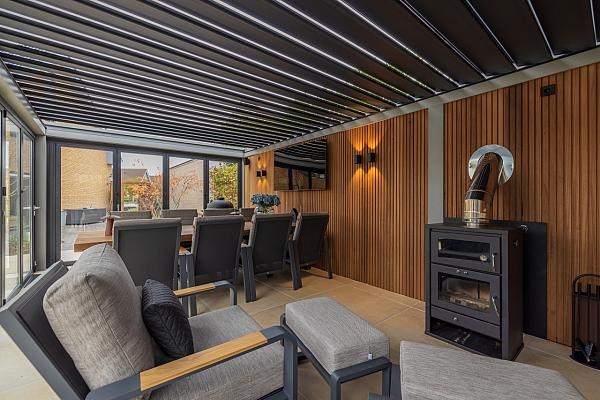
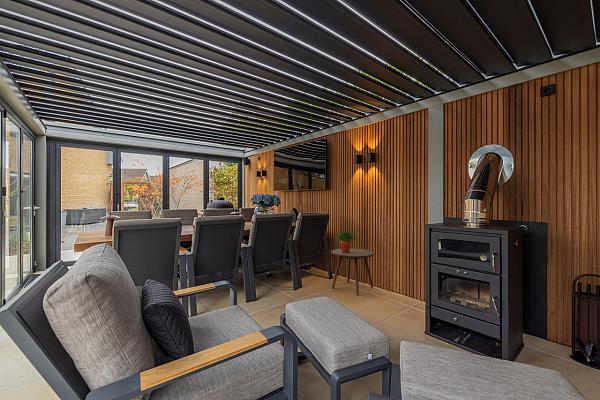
+ potted plant (345, 241)
+ side table (355, 270)
